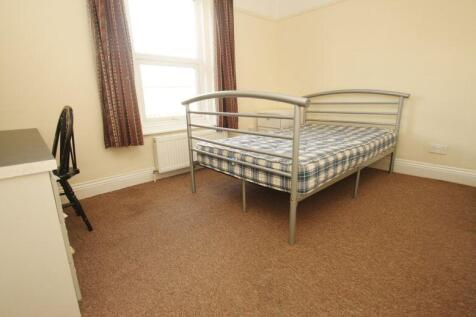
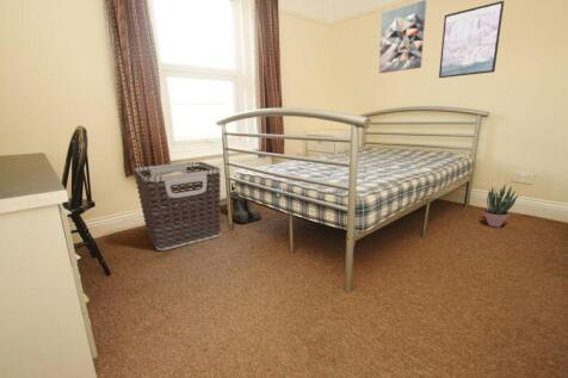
+ wall art (401, 39)
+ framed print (468, 42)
+ potted plant (500, 205)
+ clothes hamper (179, 202)
+ boots (242, 200)
